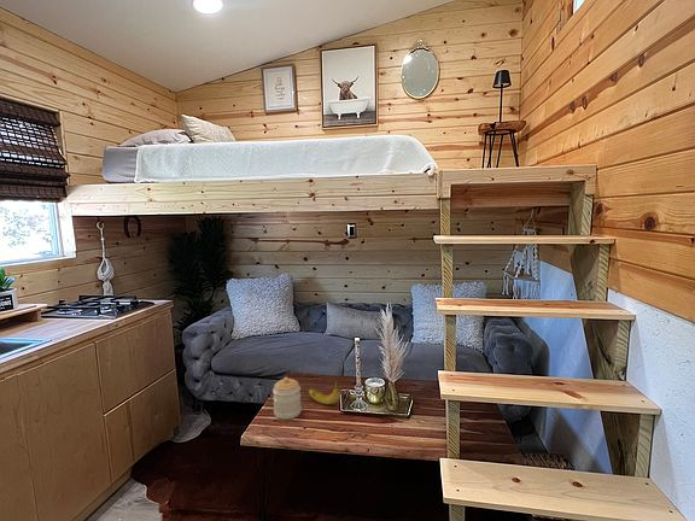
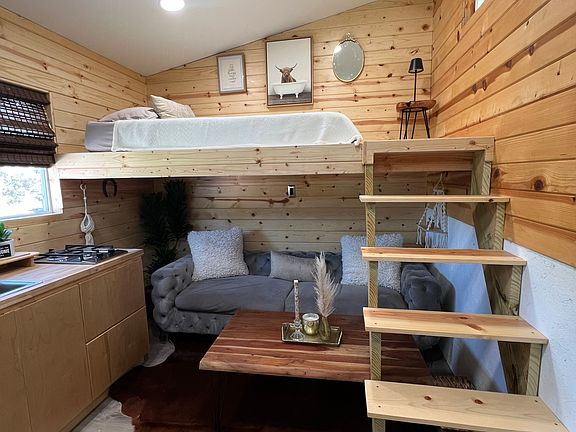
- jar (286, 394)
- fruit (321, 393)
